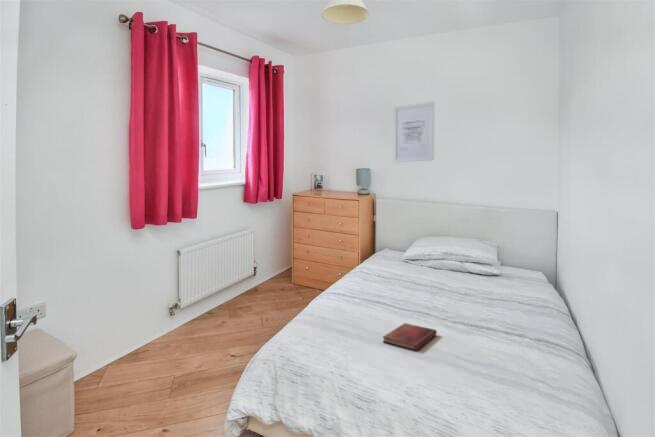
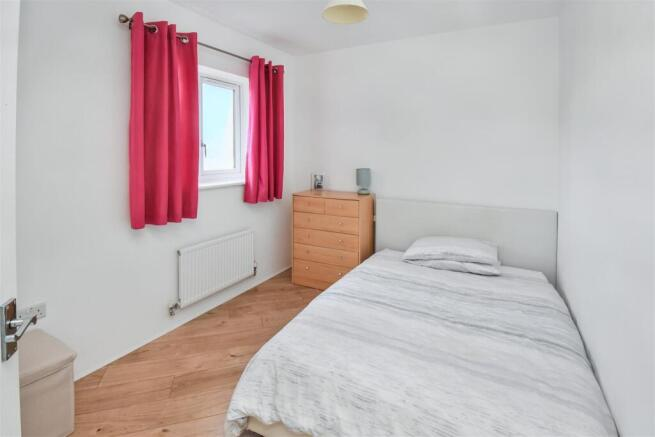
- diary (410, 335)
- wall art (413, 133)
